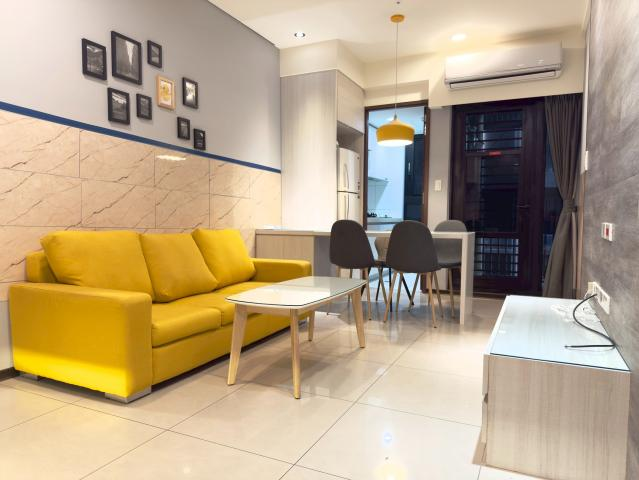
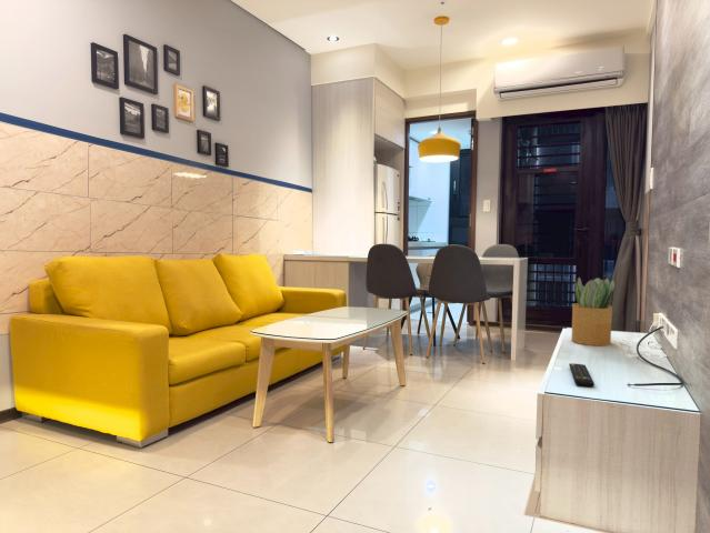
+ remote control (580, 374)
+ potted plant (592, 309)
